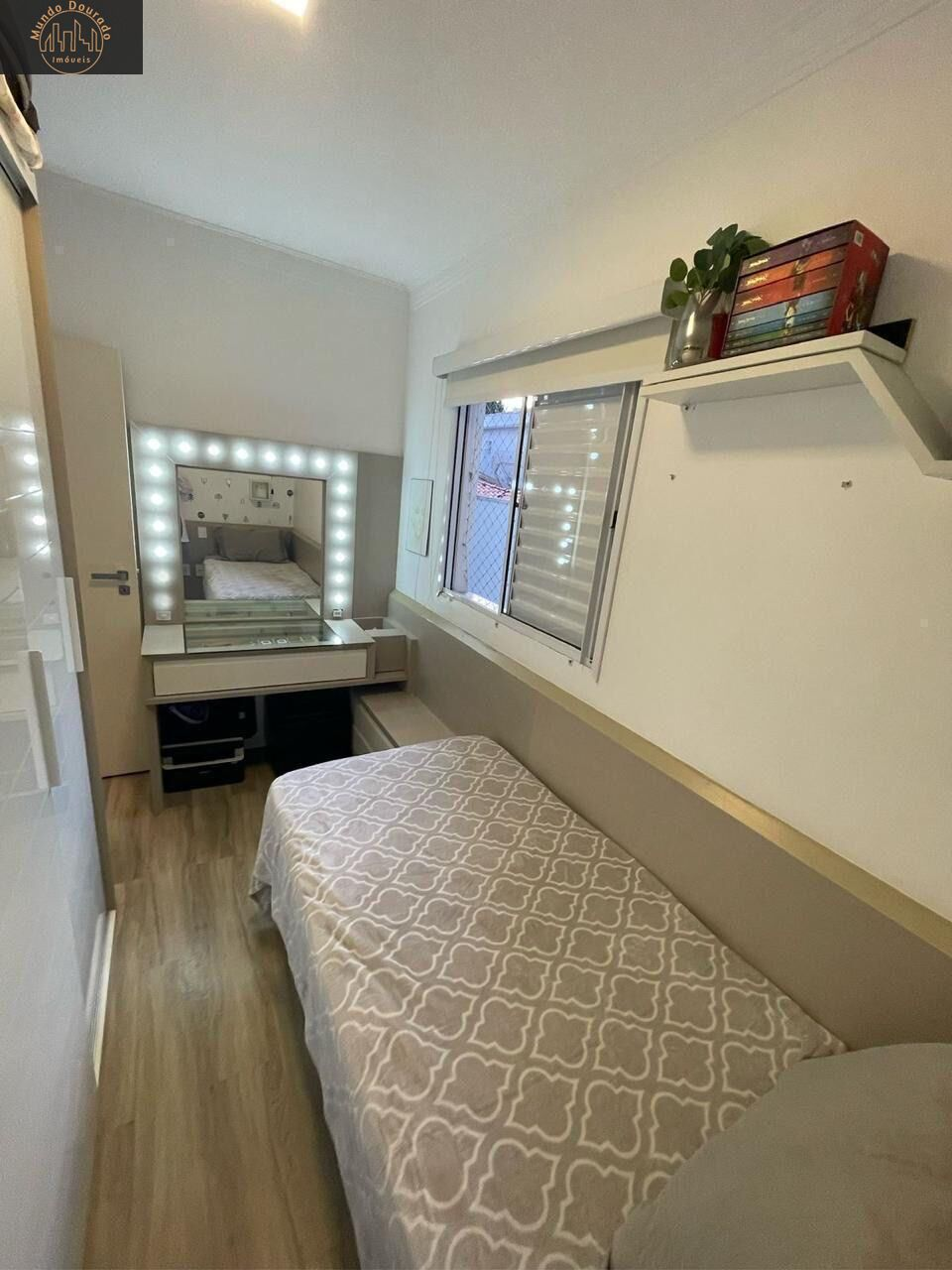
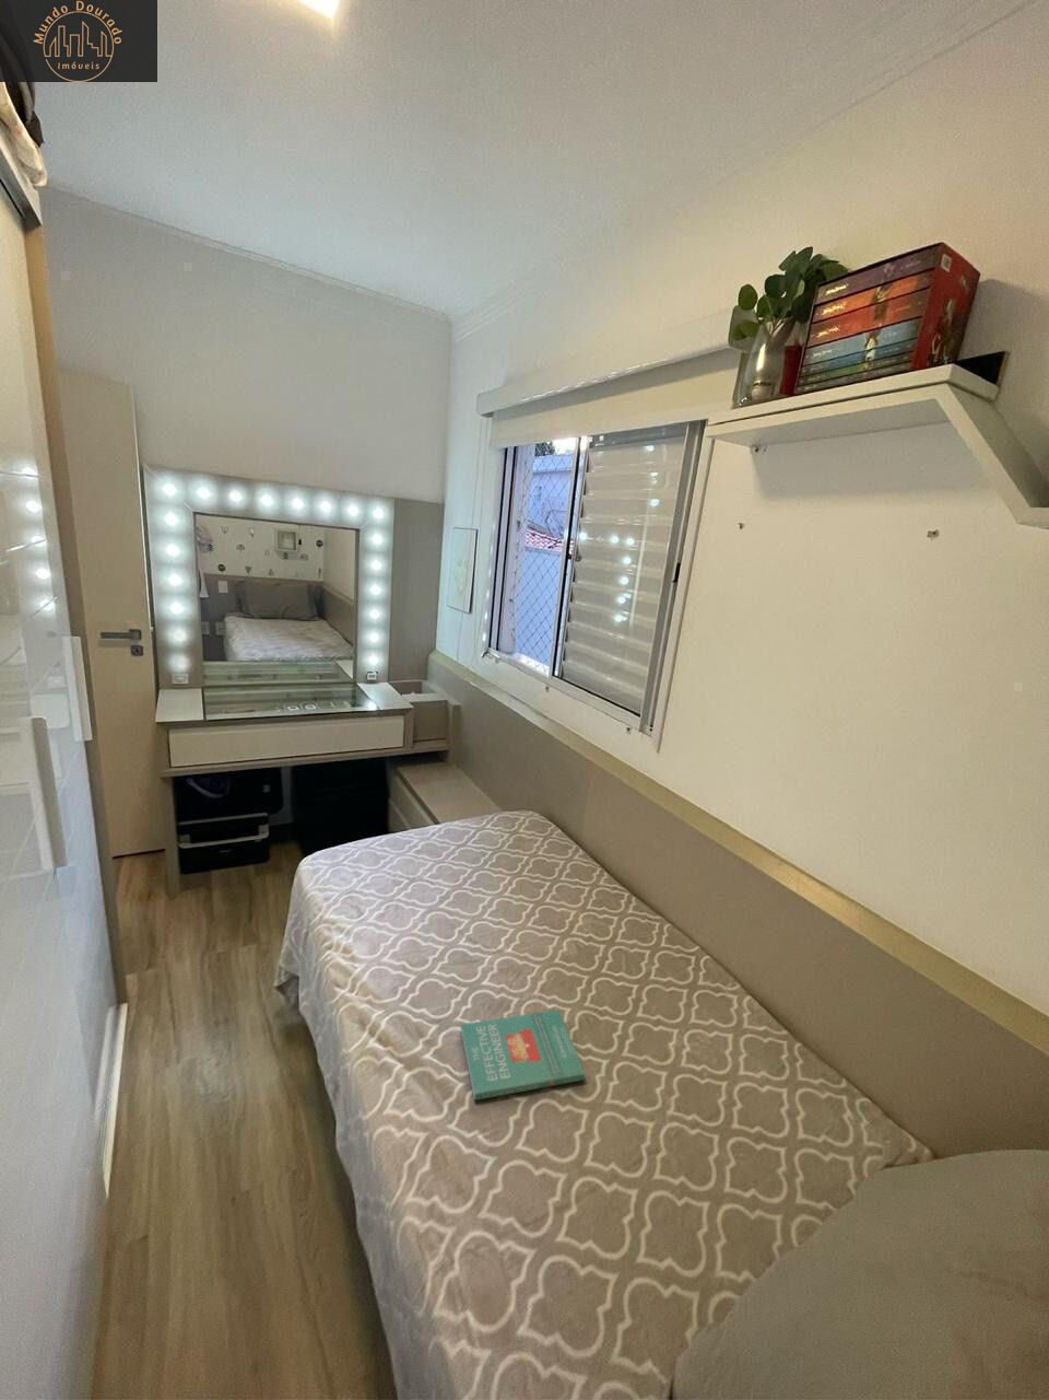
+ book (520, 1051)
